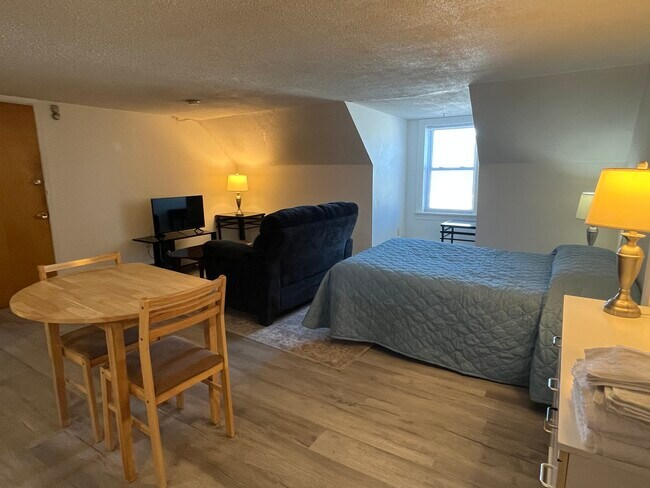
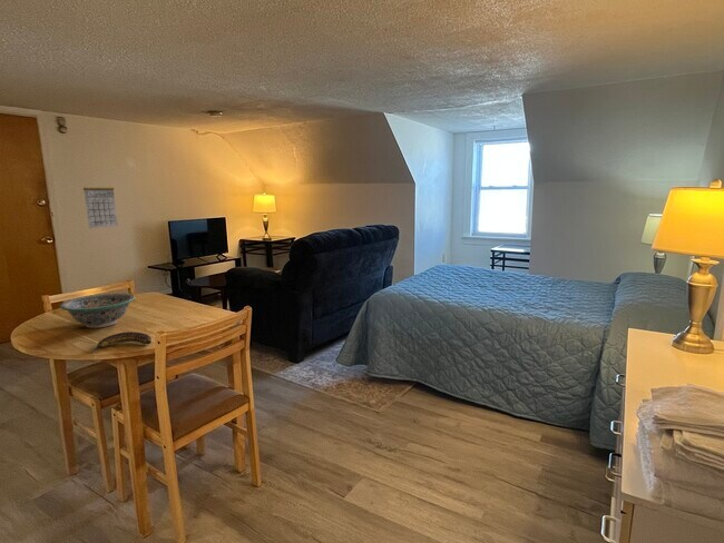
+ banana (123, 339)
+ decorative bowl (100, 312)
+ calendar (100, 203)
